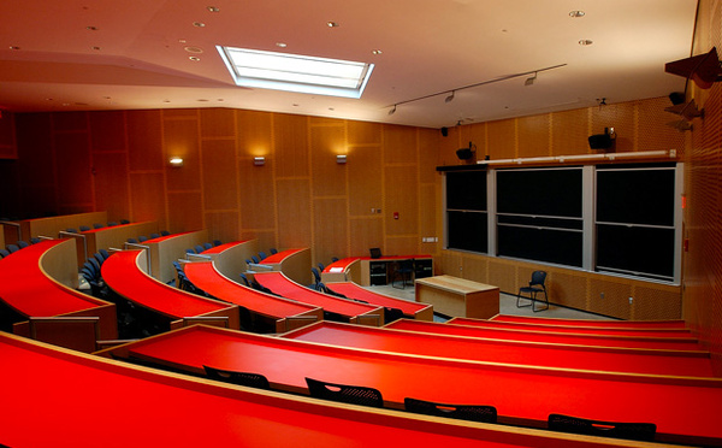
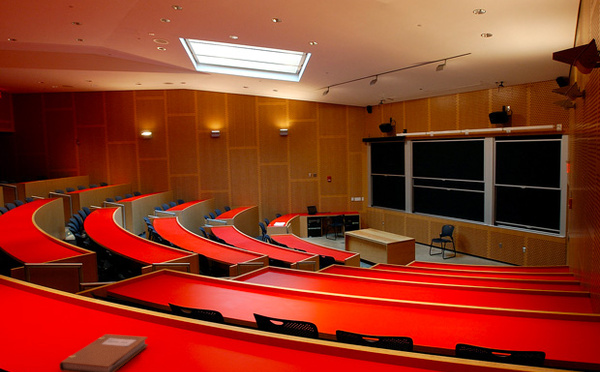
+ notebook (107, 352)
